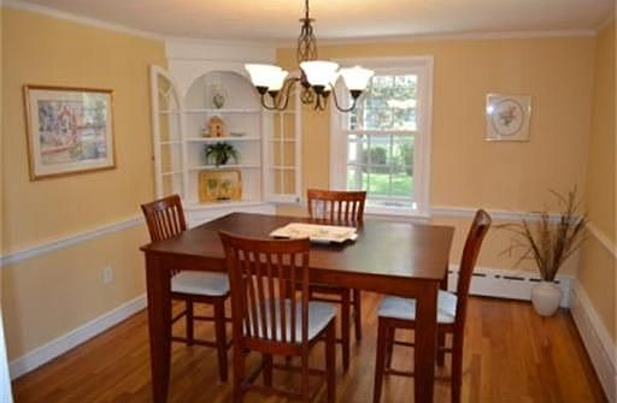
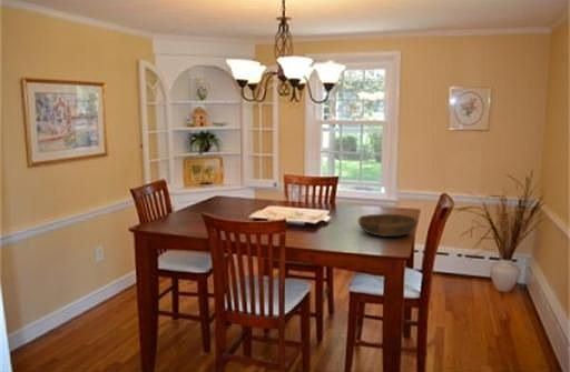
+ bowl (386, 225)
